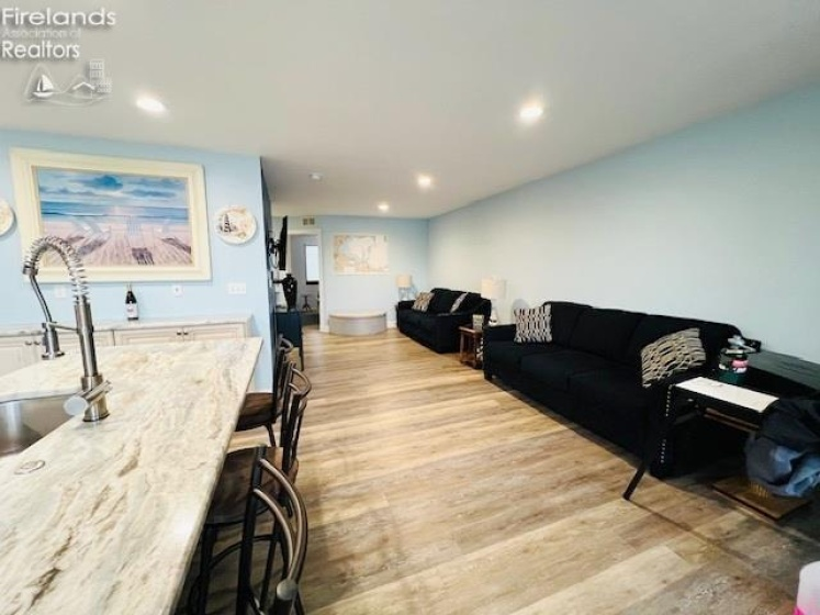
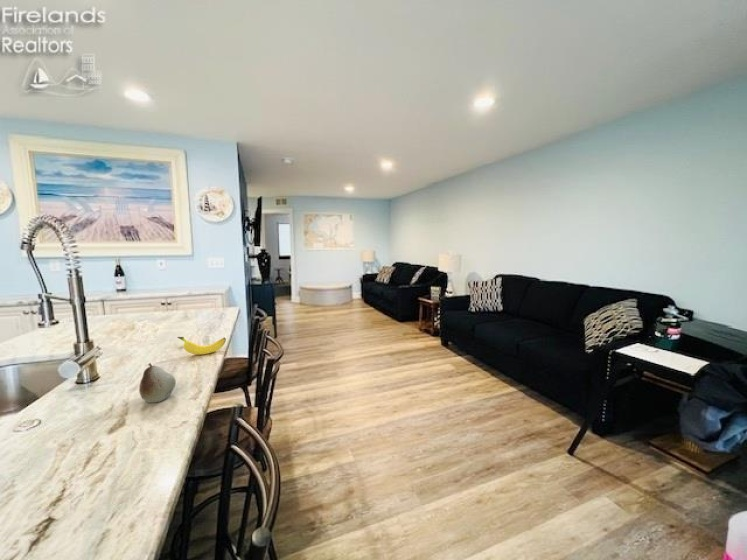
+ fruit (157, 381)
+ banana (202, 346)
